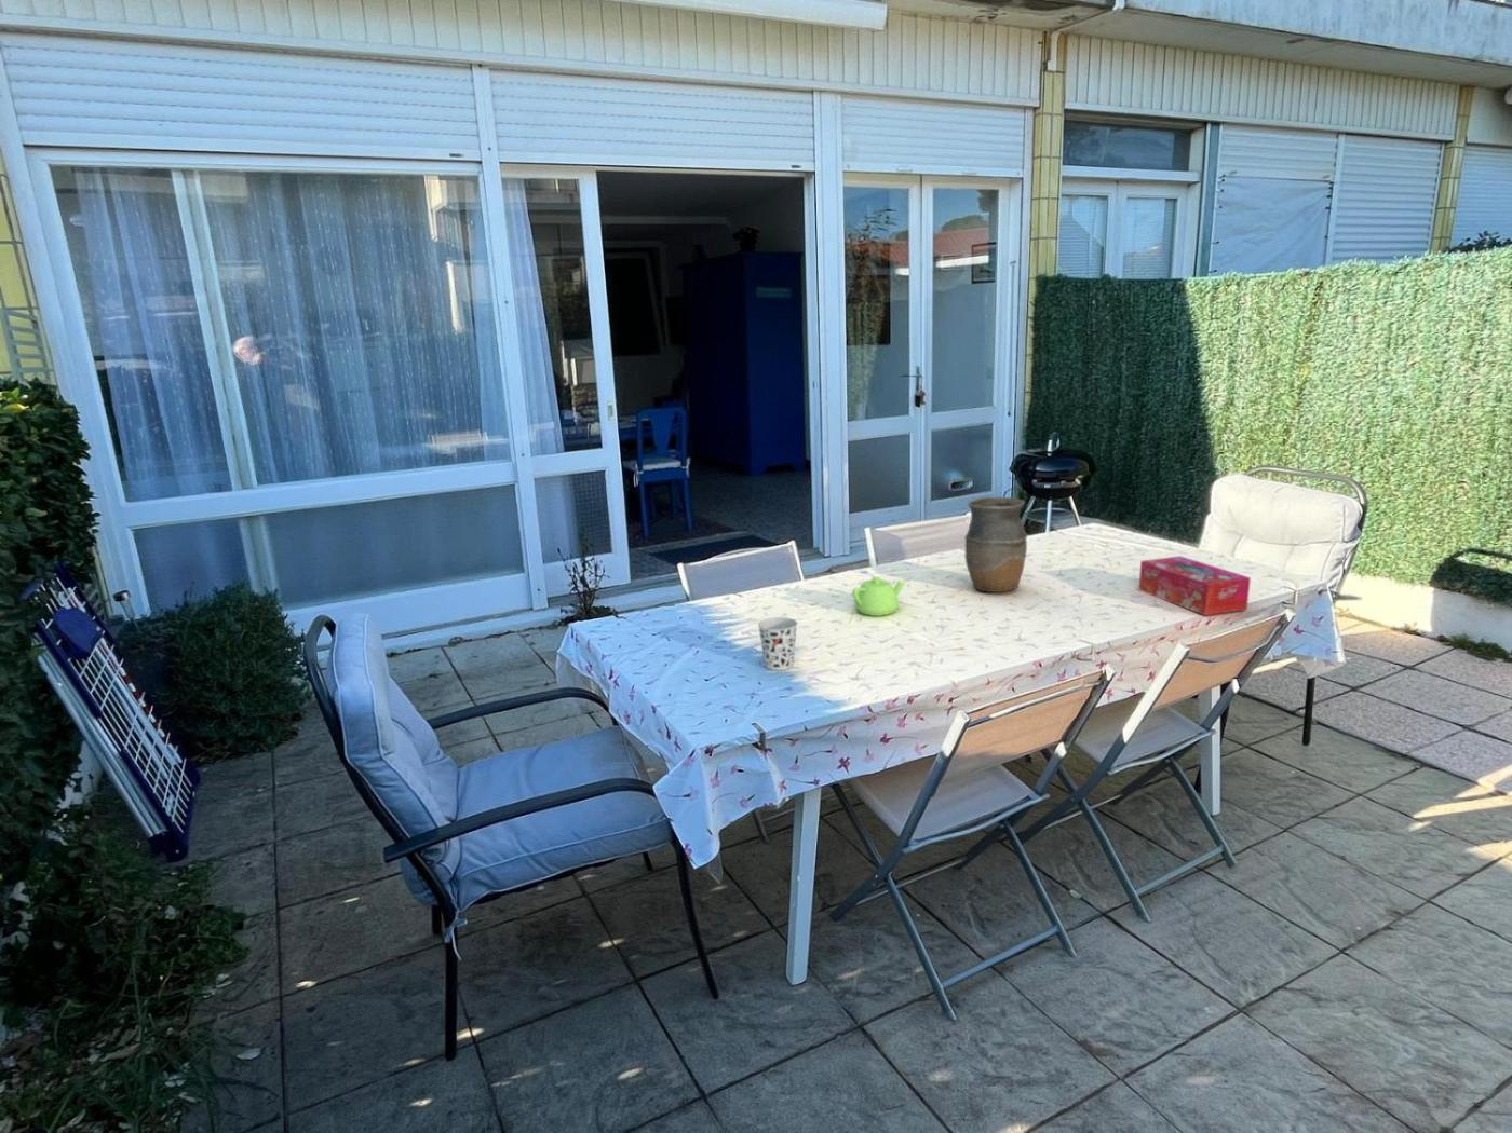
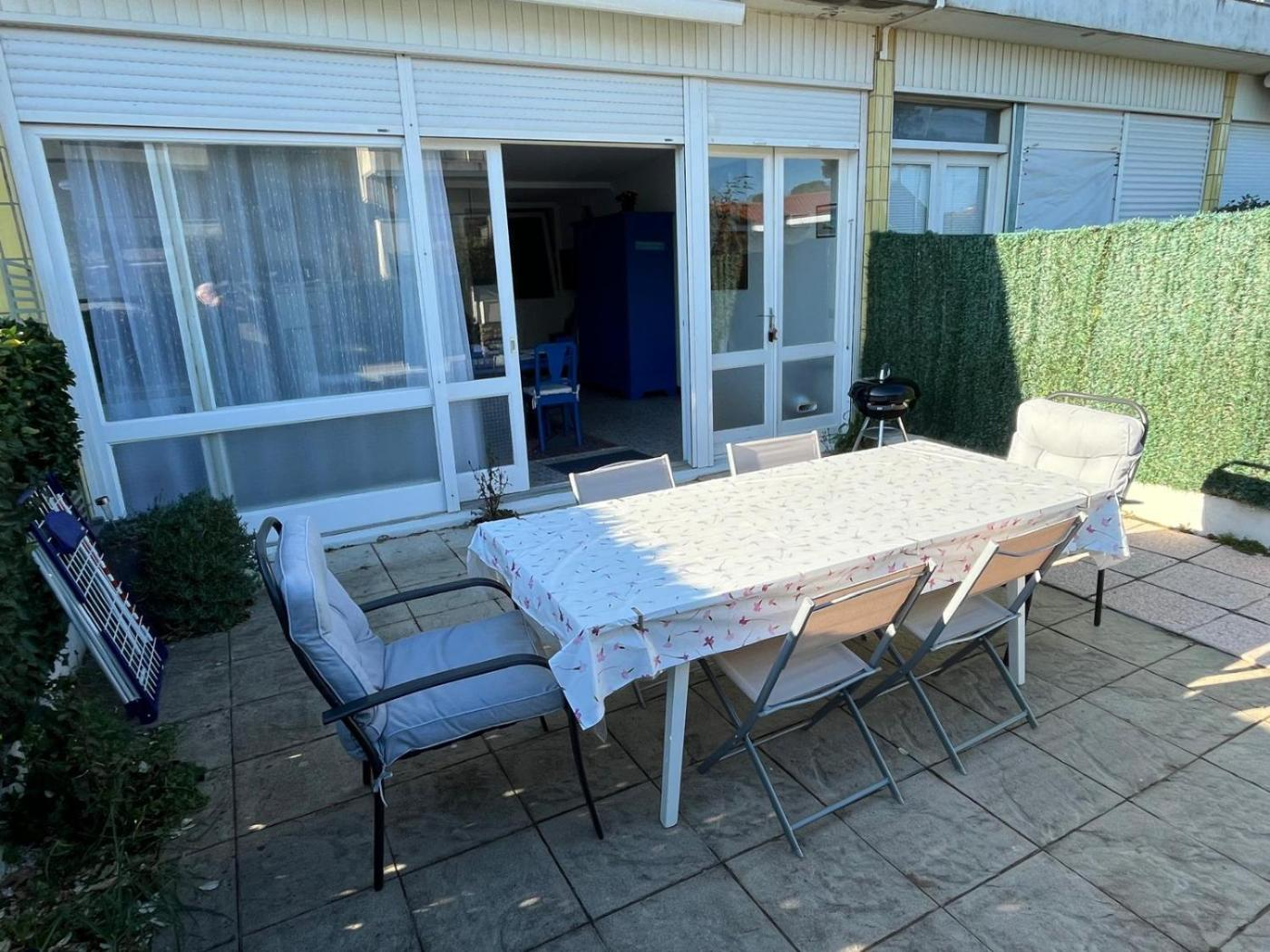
- tissue box (1192, 584)
- cup (777, 644)
- vase (994, 545)
- teapot (879, 594)
